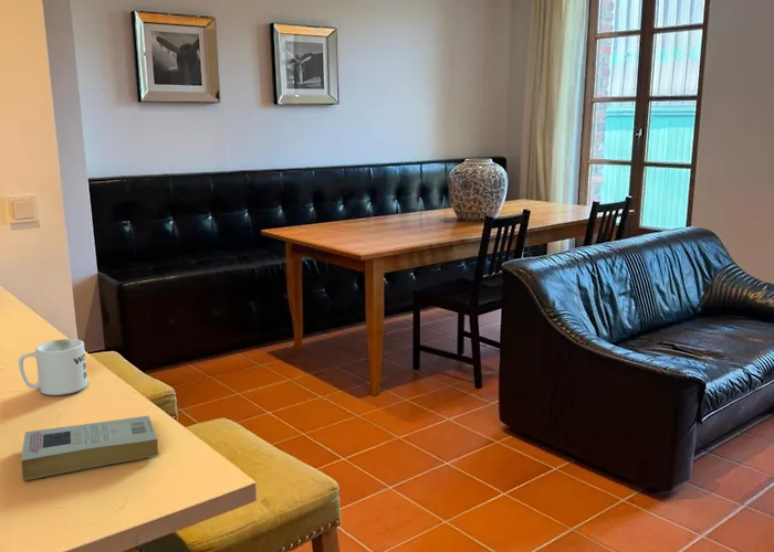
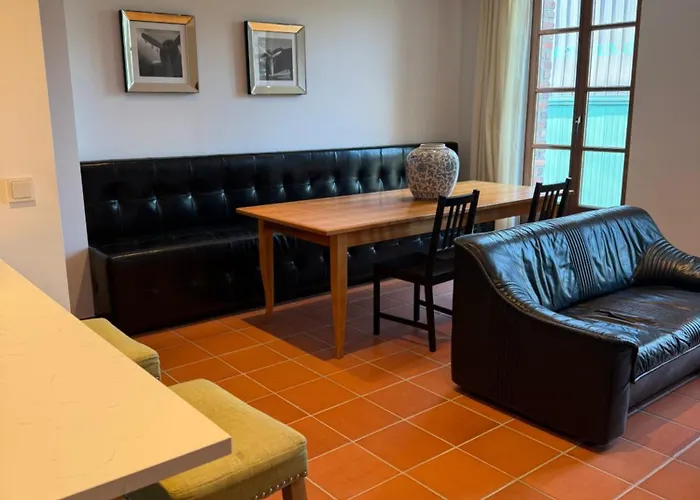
- book (90, 442)
- mug (53, 368)
